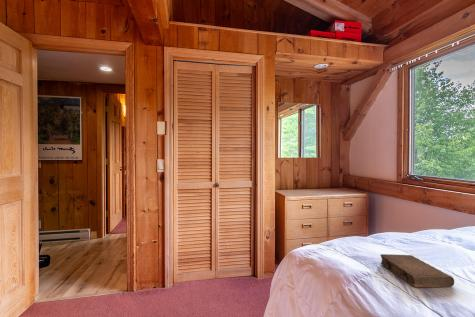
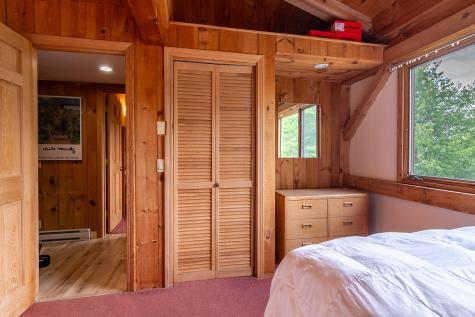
- book (413, 268)
